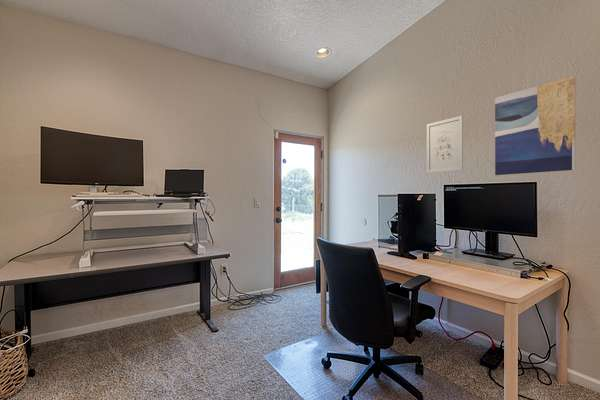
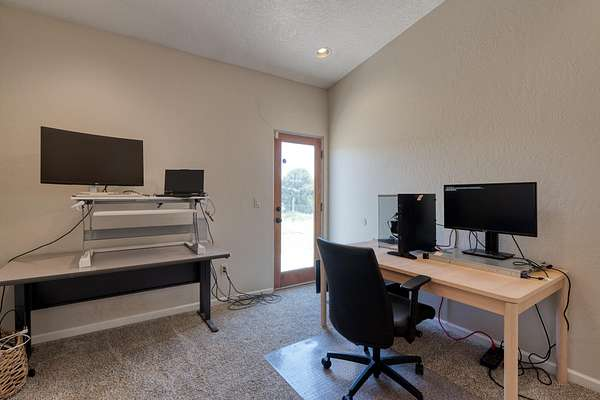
- wall art (531, 130)
- wall art (443, 146)
